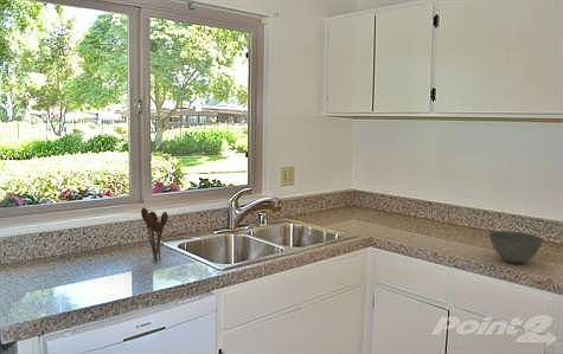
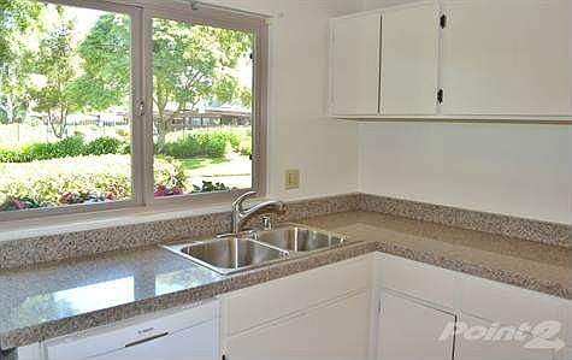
- utensil holder (153, 233)
- bowl (514, 249)
